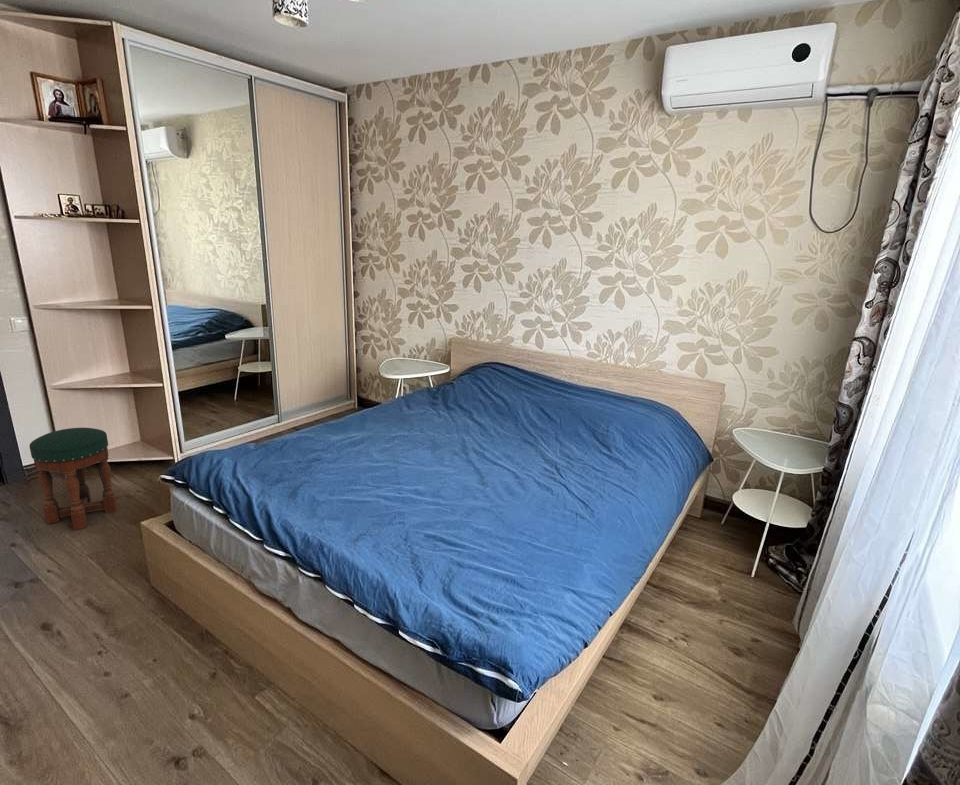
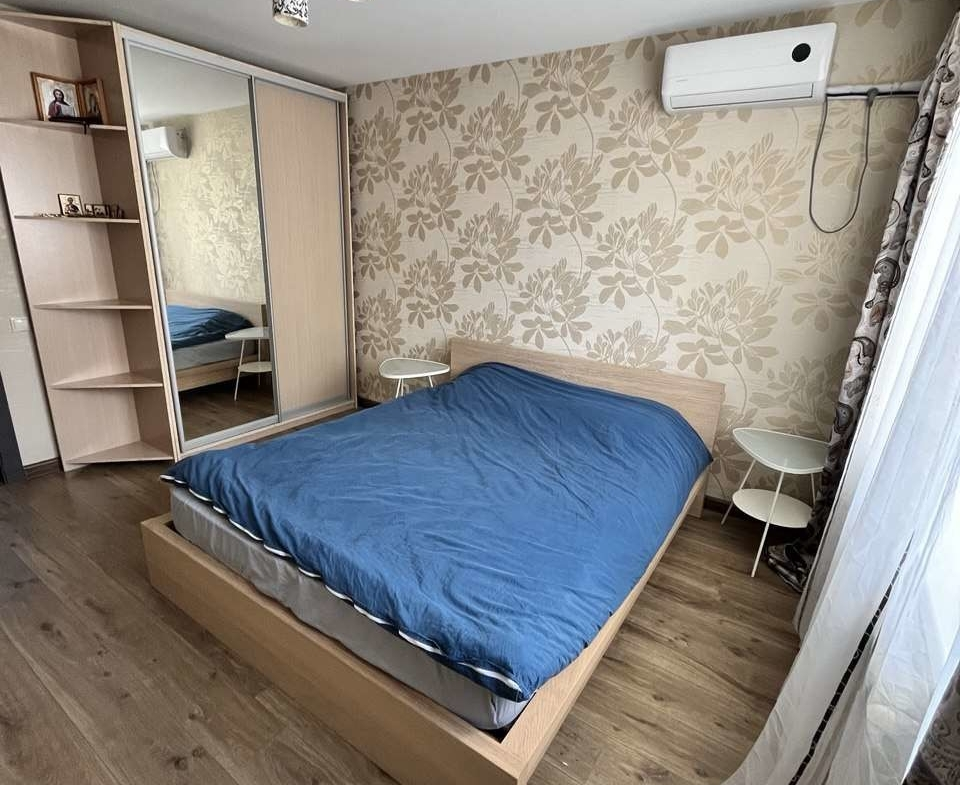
- stool (76, 475)
